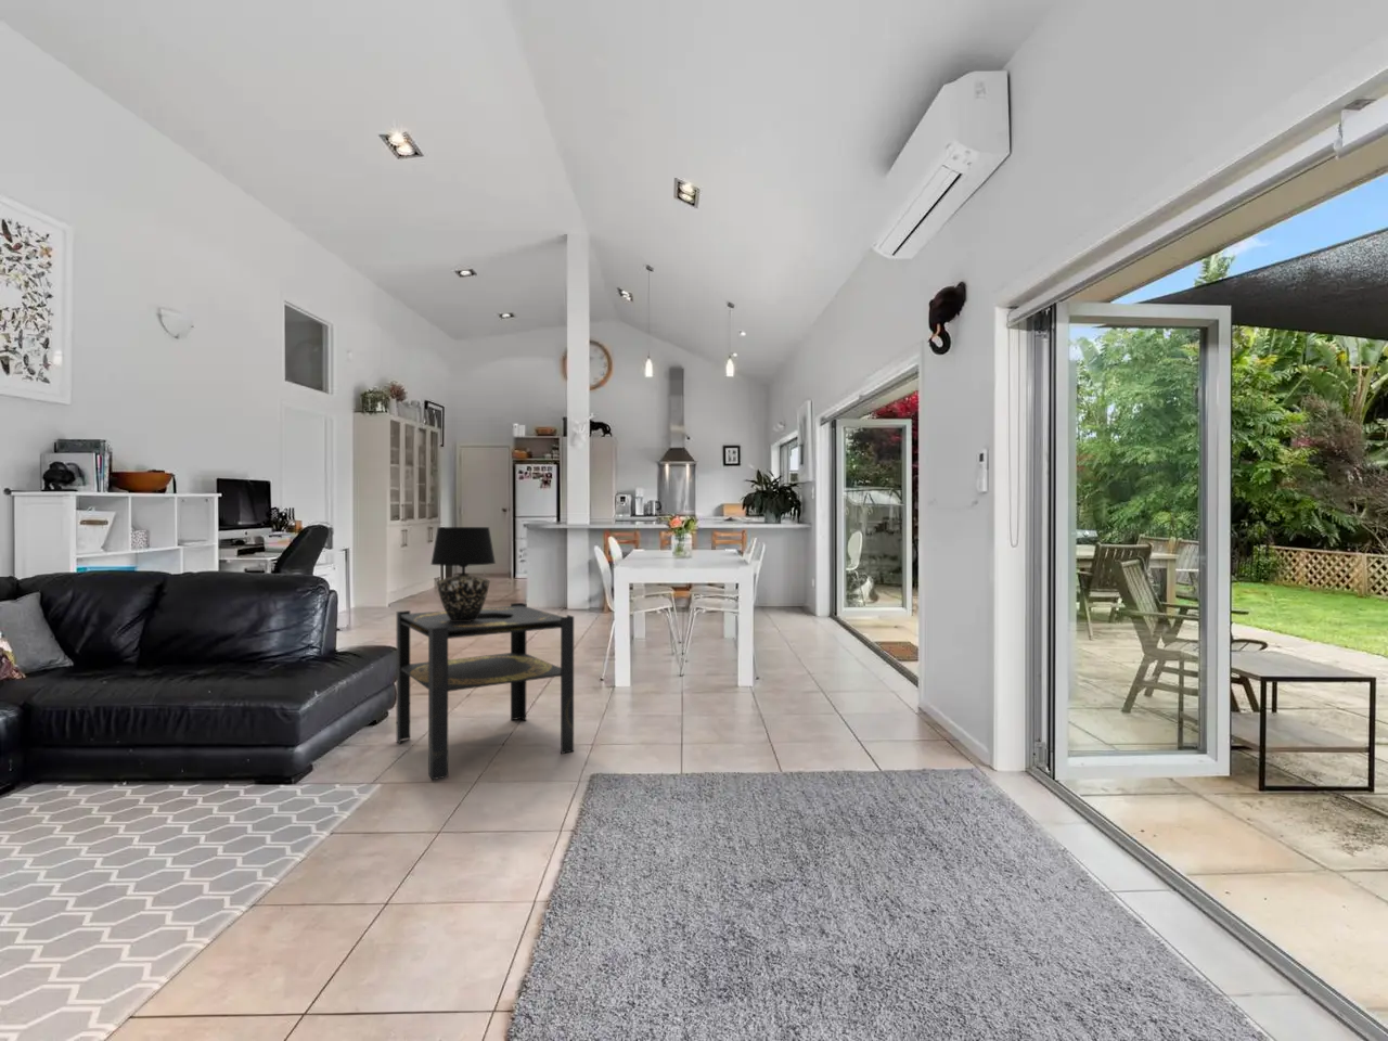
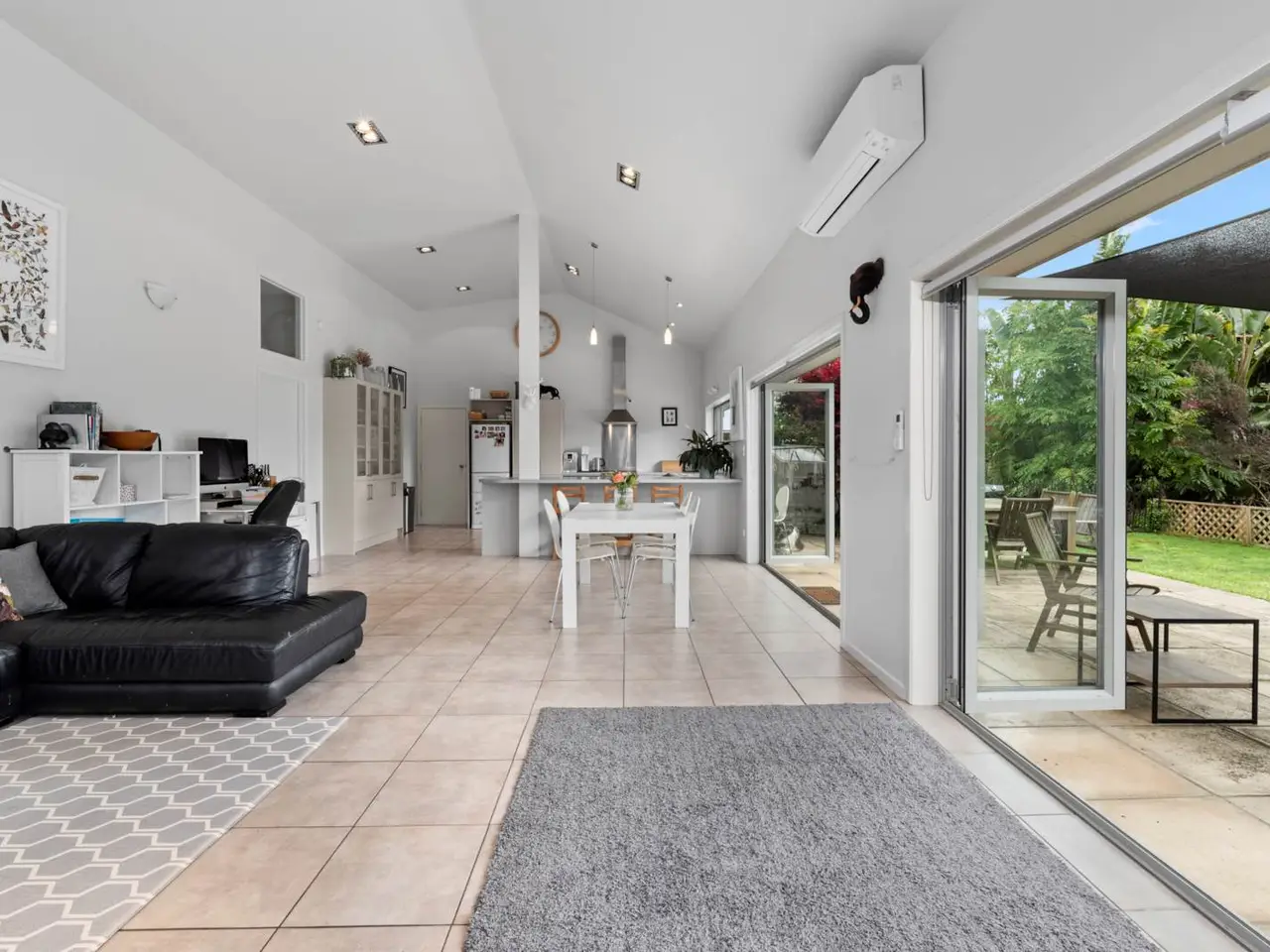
- side table (483, 680)
- table lamp (463, 570)
